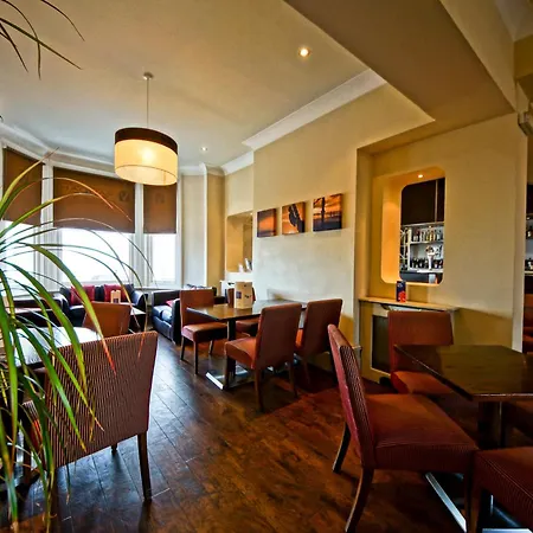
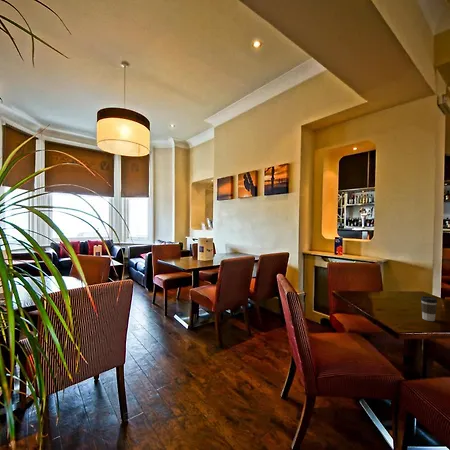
+ coffee cup (428, 308)
